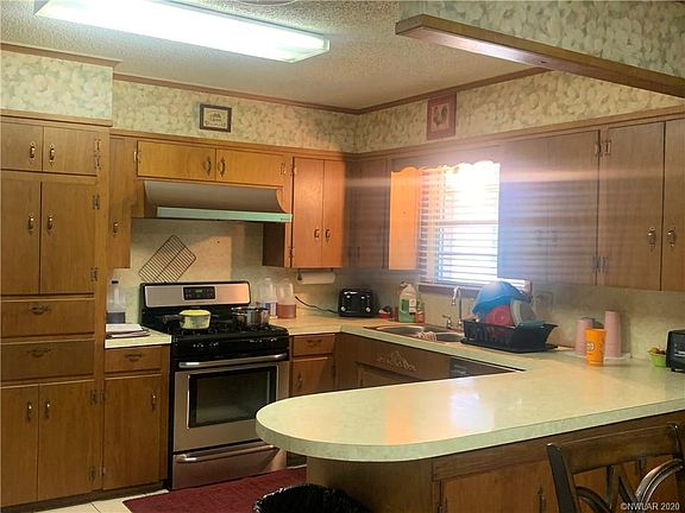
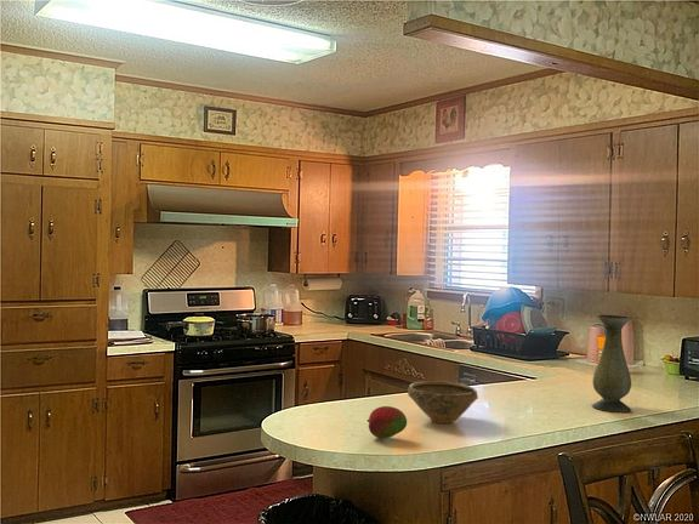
+ bowl (441, 404)
+ vase (612, 361)
+ fruit (386, 422)
